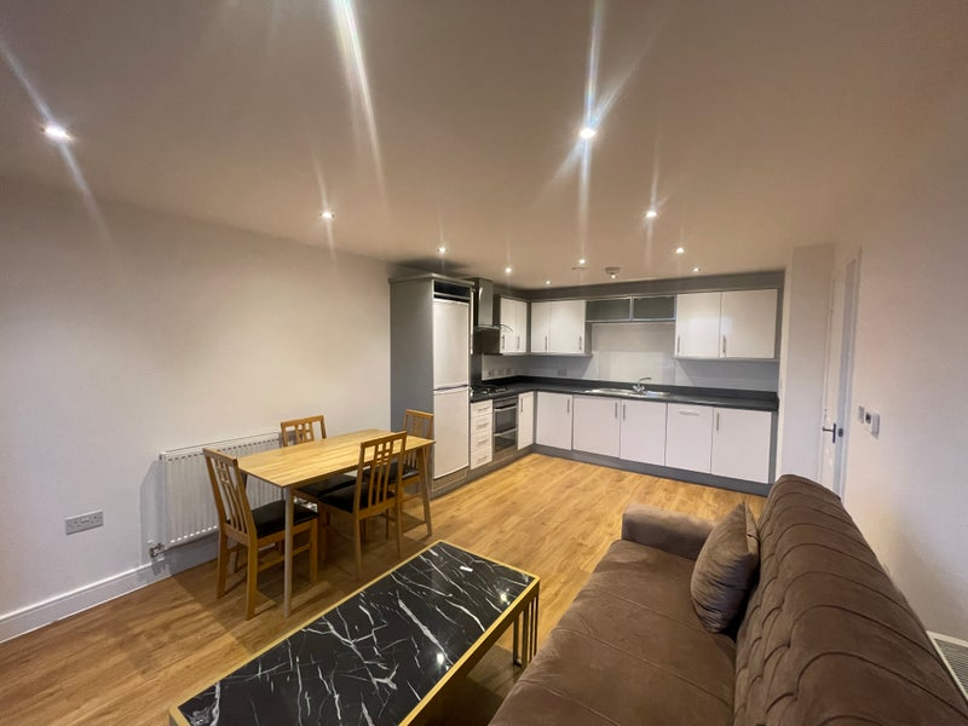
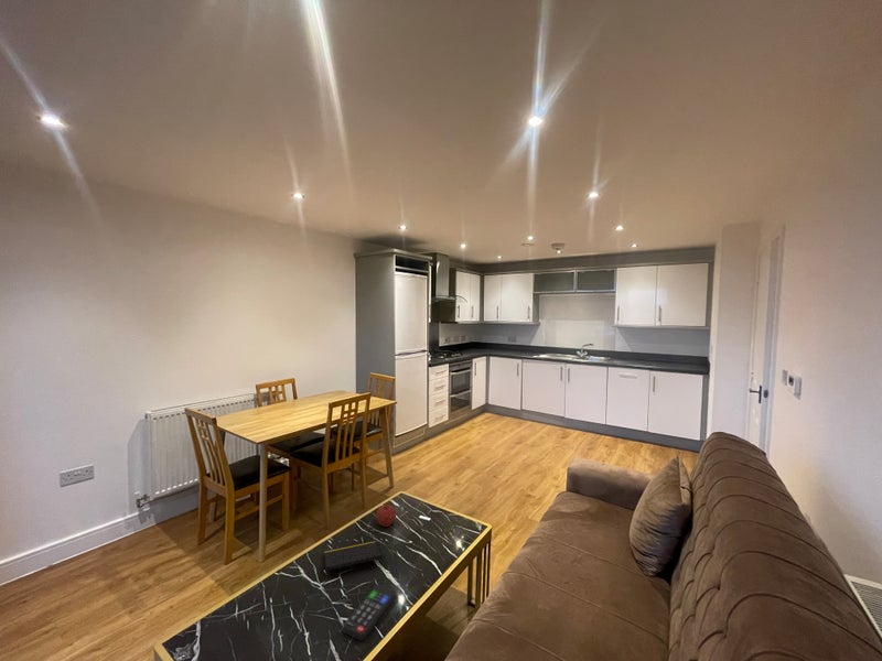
+ remote control (370, 609)
+ notepad (352, 554)
+ fruit (386, 513)
